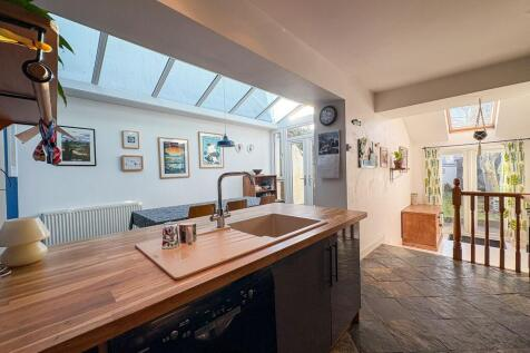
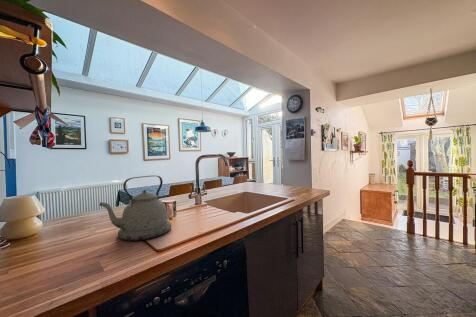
+ kettle (142, 204)
